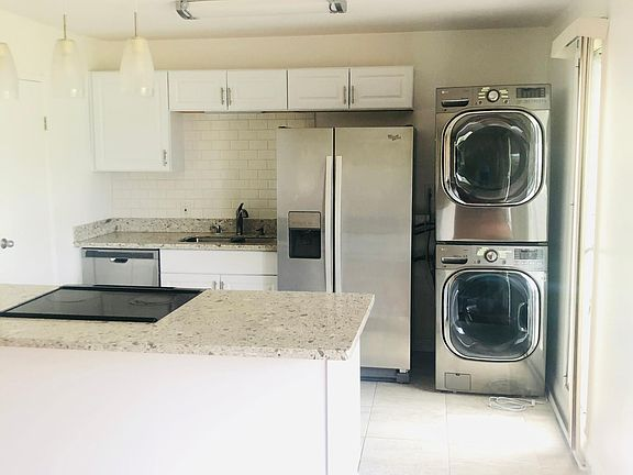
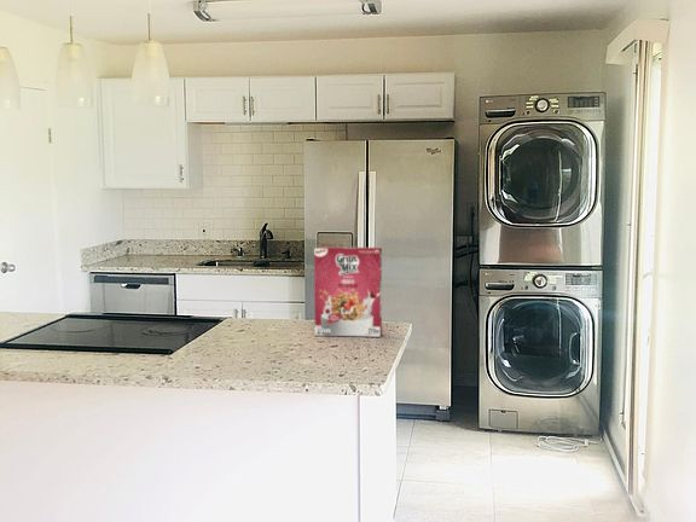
+ cereal box (348, 291)
